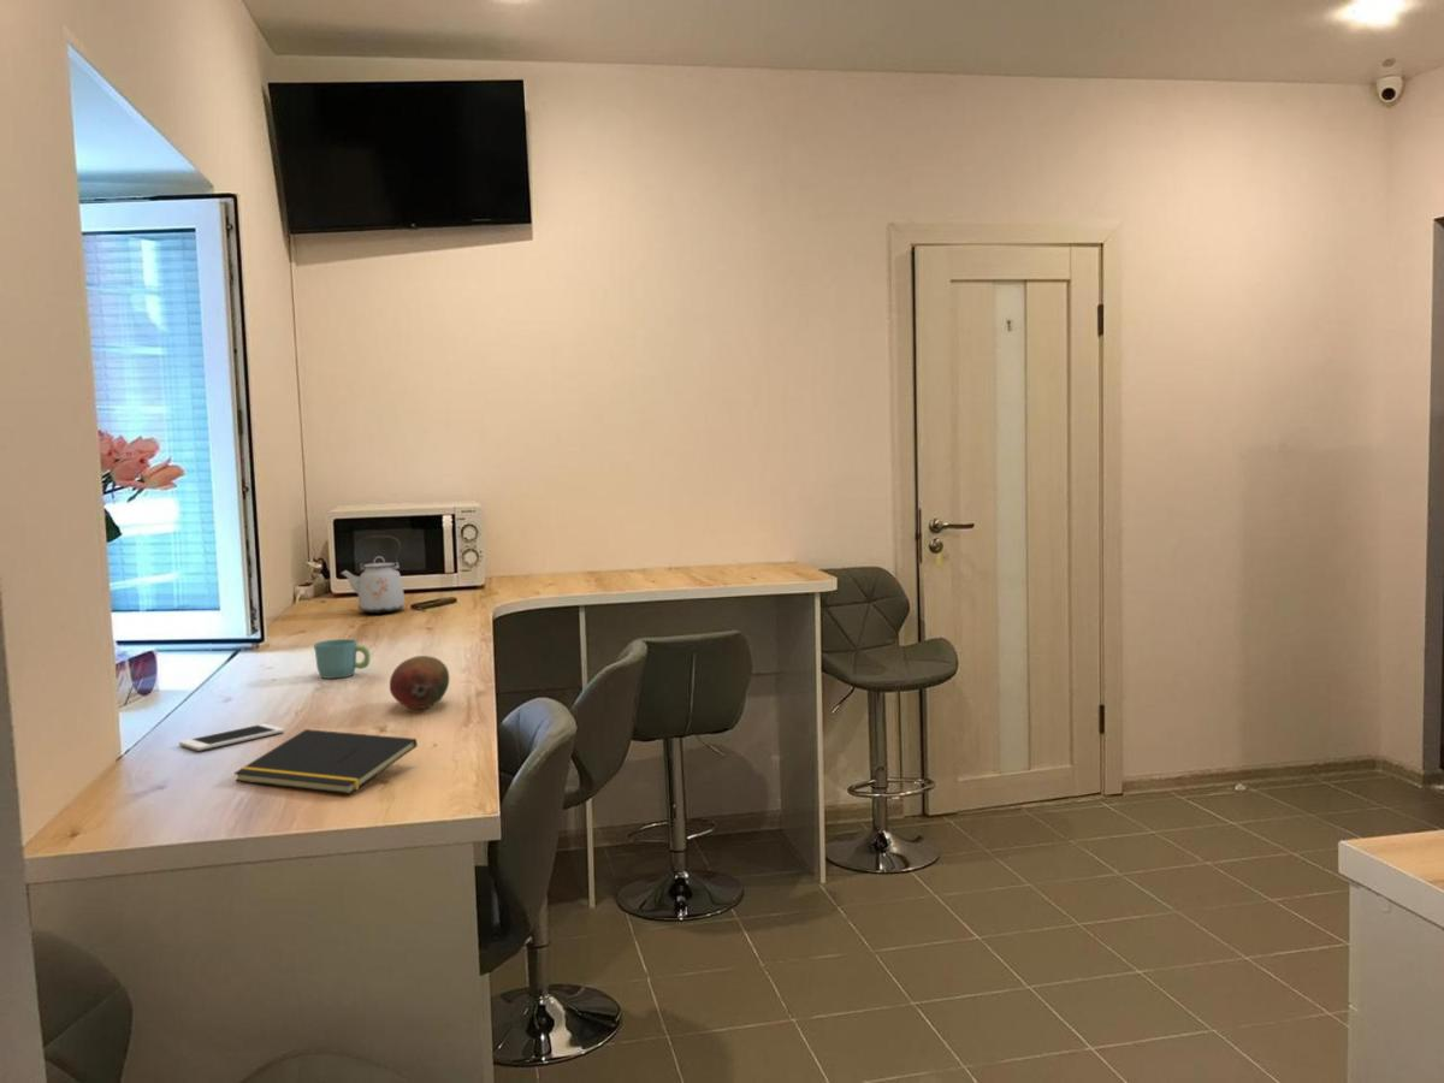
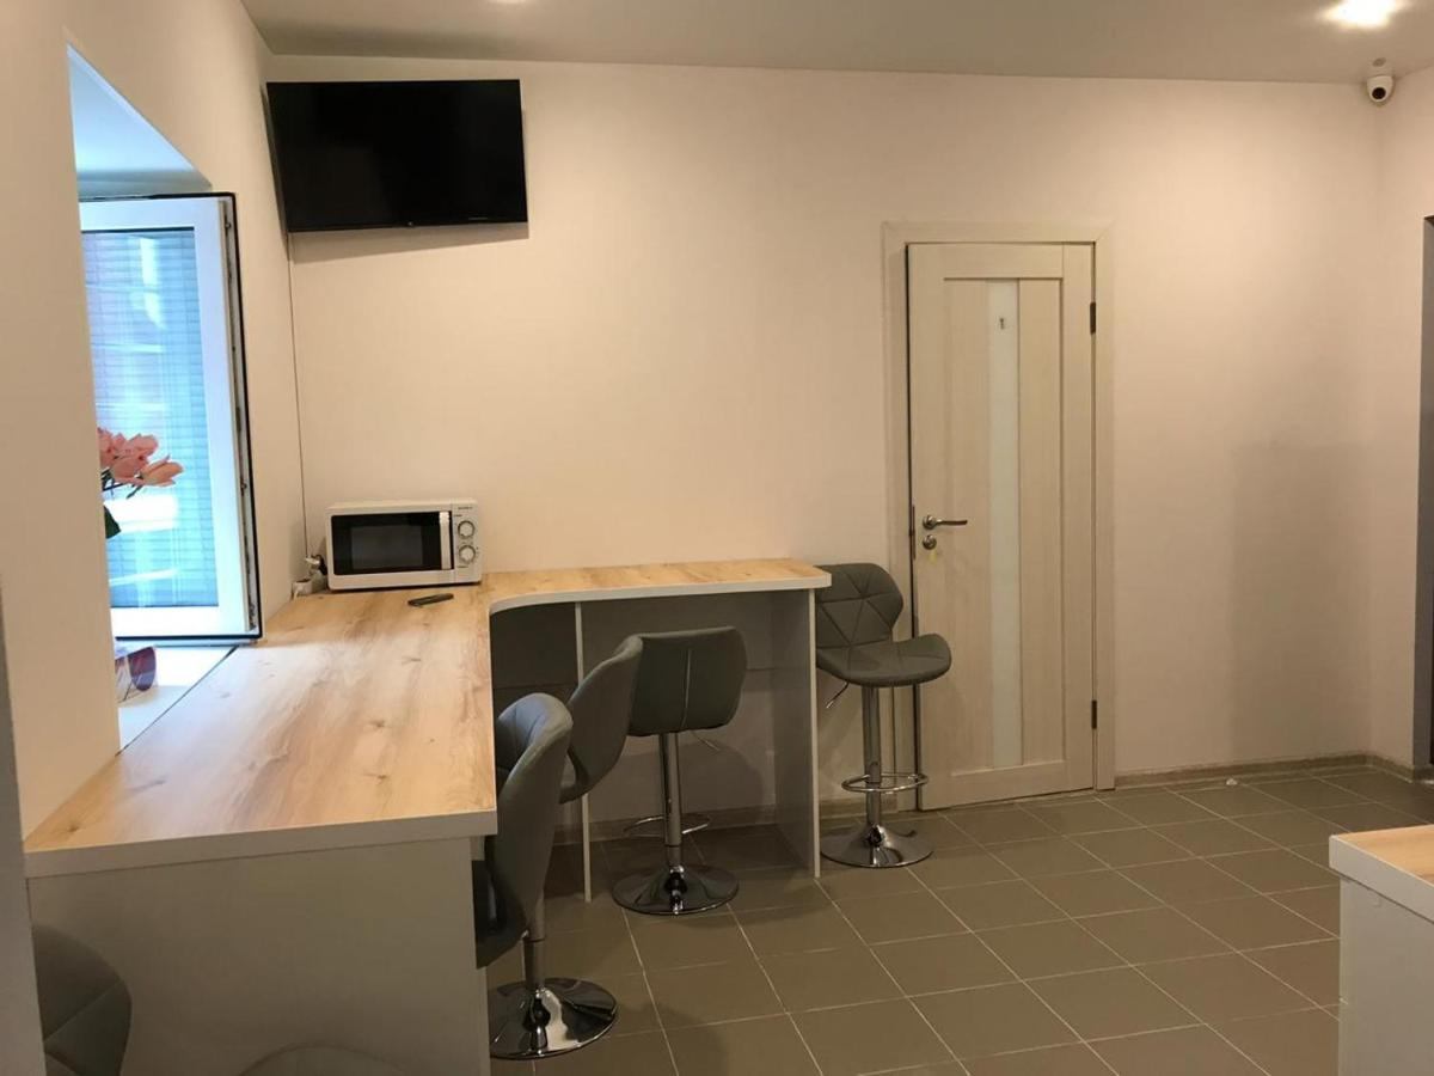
- mug (342, 658)
- kettle (371, 574)
- fruit (420, 681)
- notepad (326, 759)
- cell phone (232, 736)
